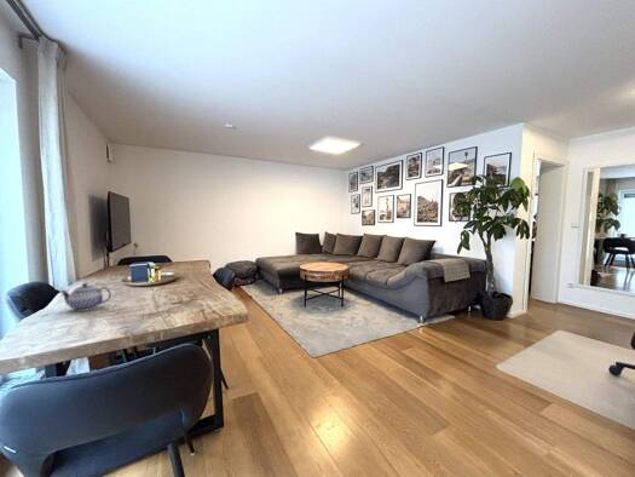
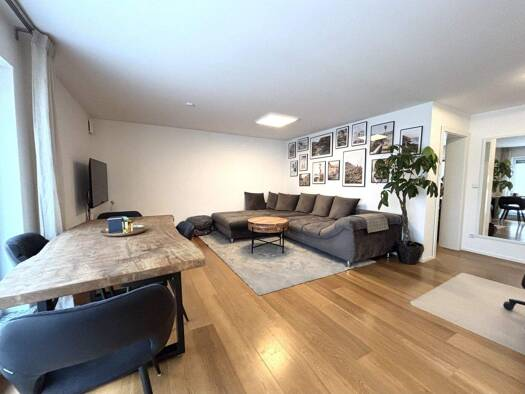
- teapot (85, 295)
